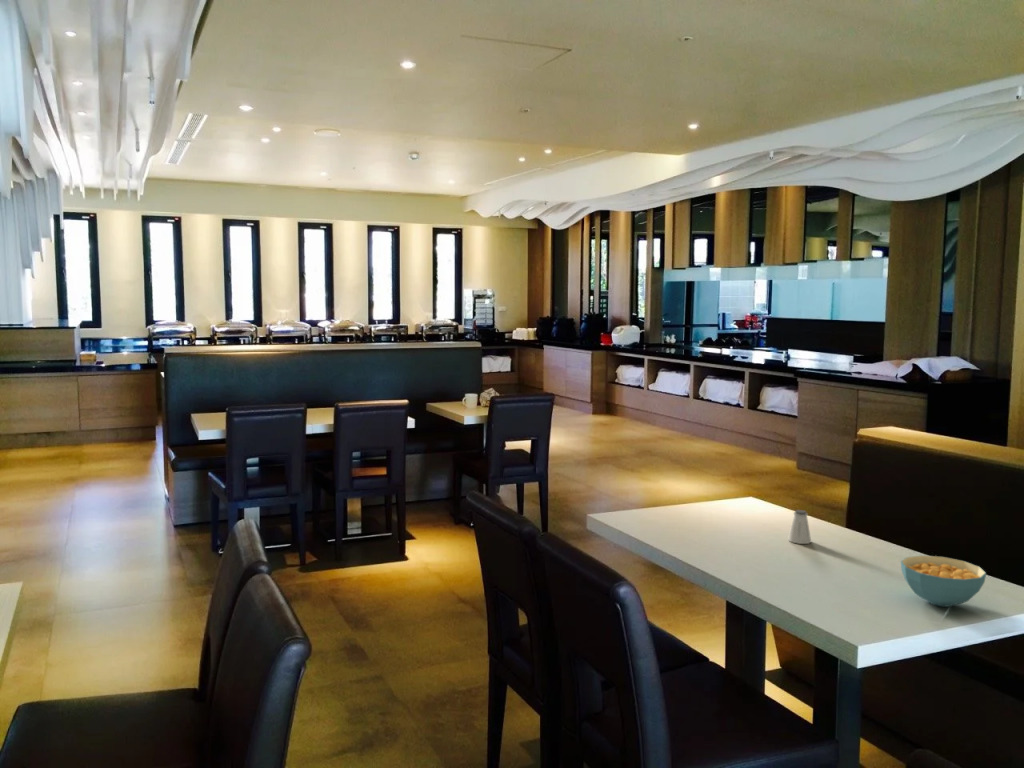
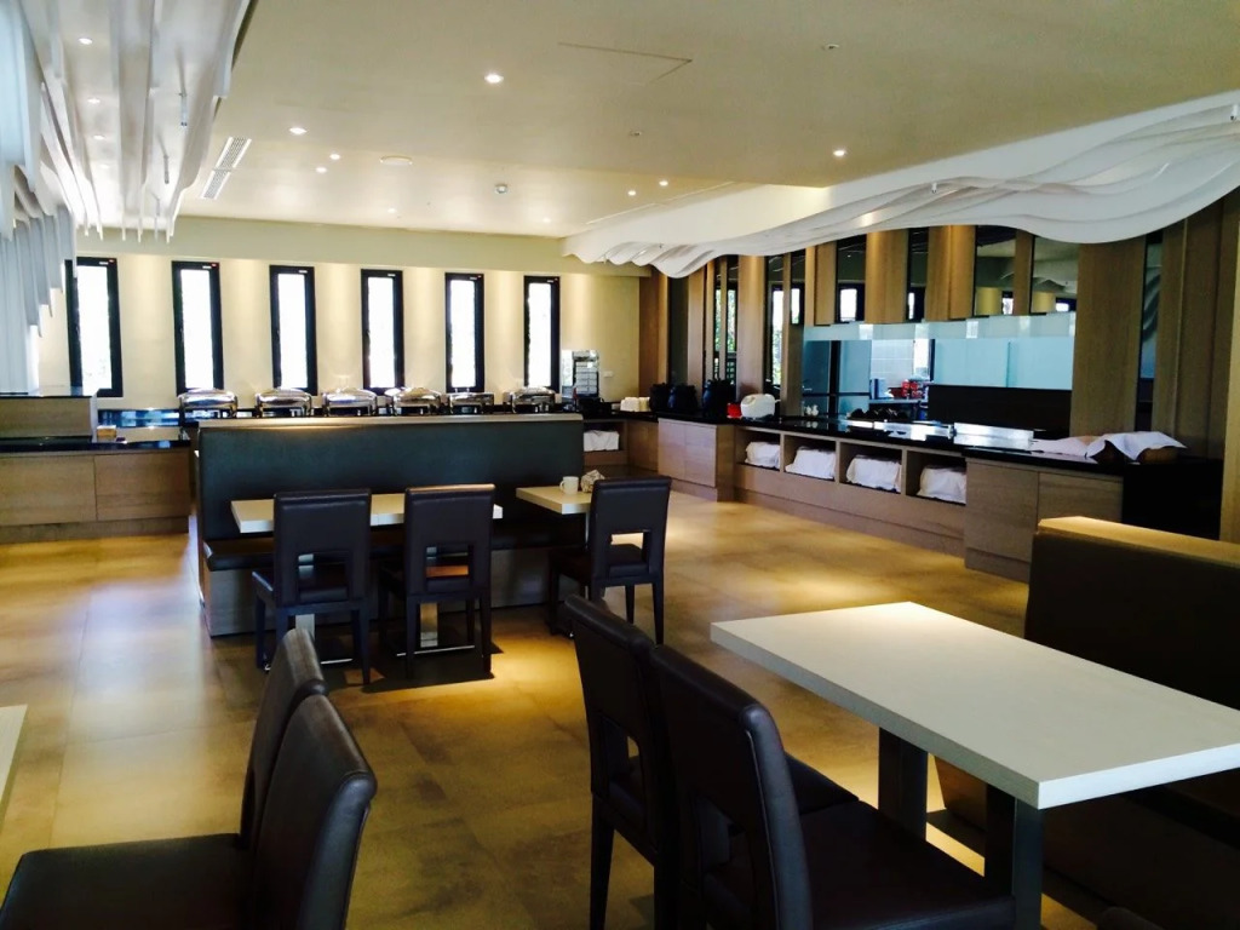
- cereal bowl (941, 584)
- saltshaker (800, 526)
